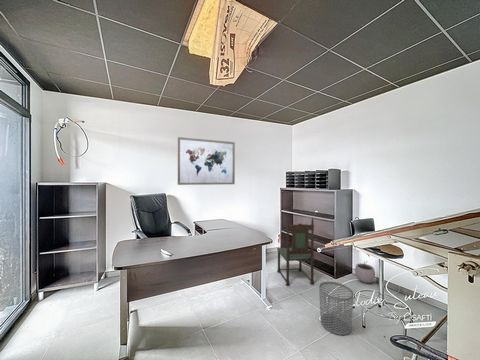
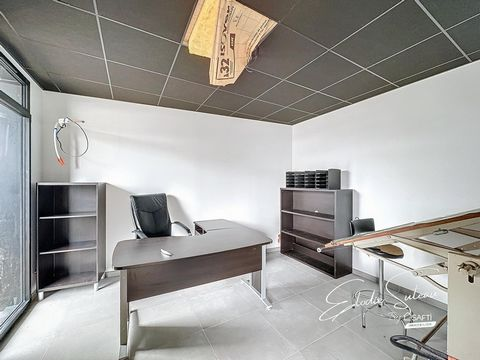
- dining chair (294, 246)
- plant pot (364, 270)
- wall art (208, 162)
- waste bin (335, 306)
